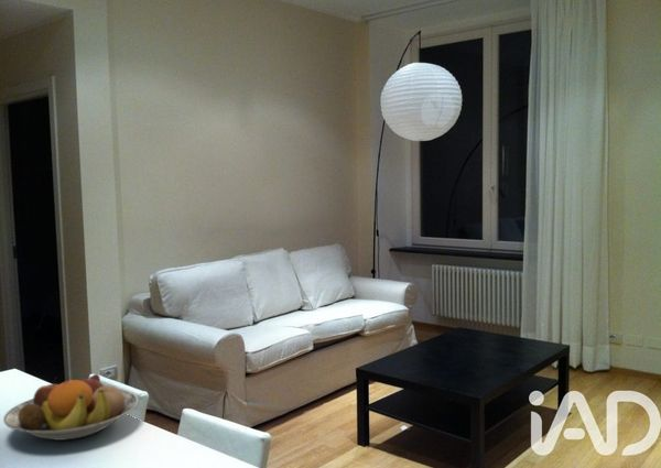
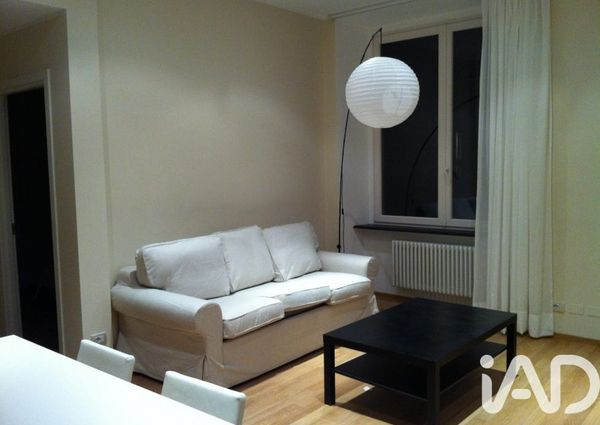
- fruit bowl (73, 402)
